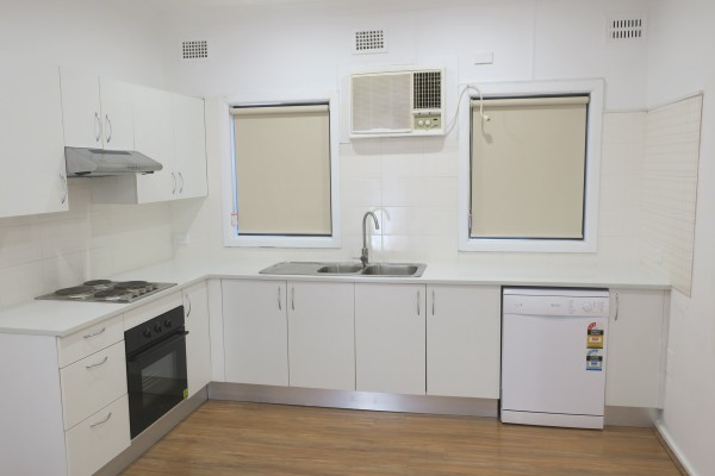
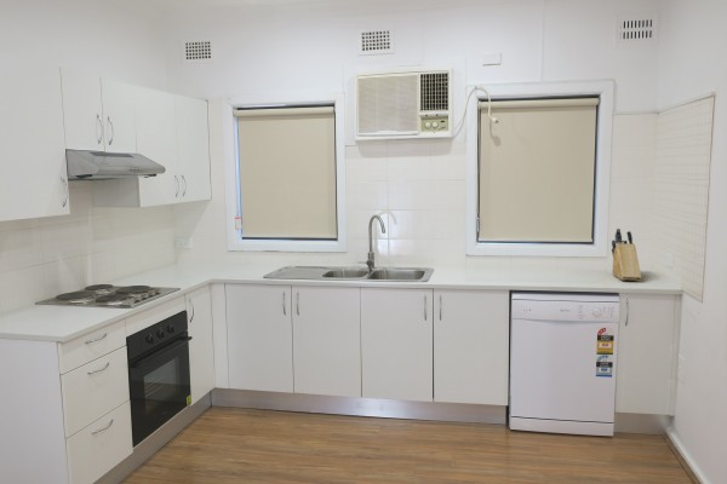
+ knife block (625, 253)
